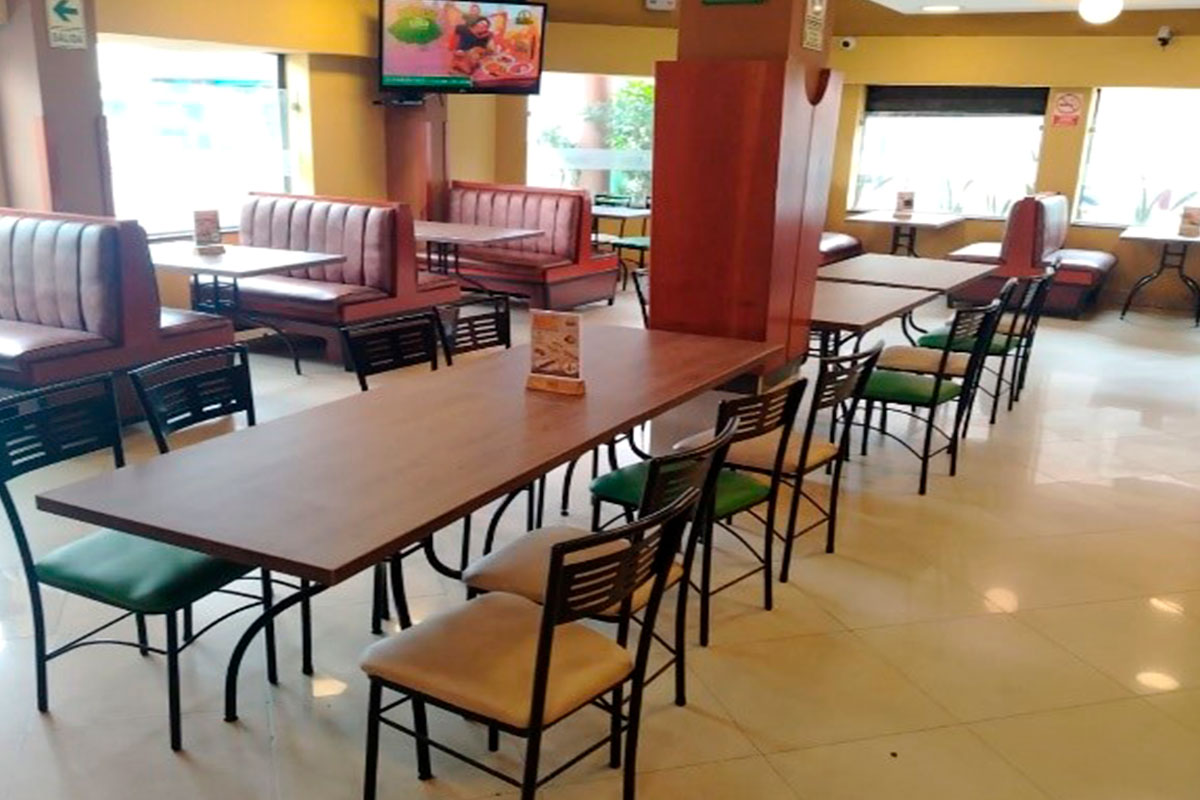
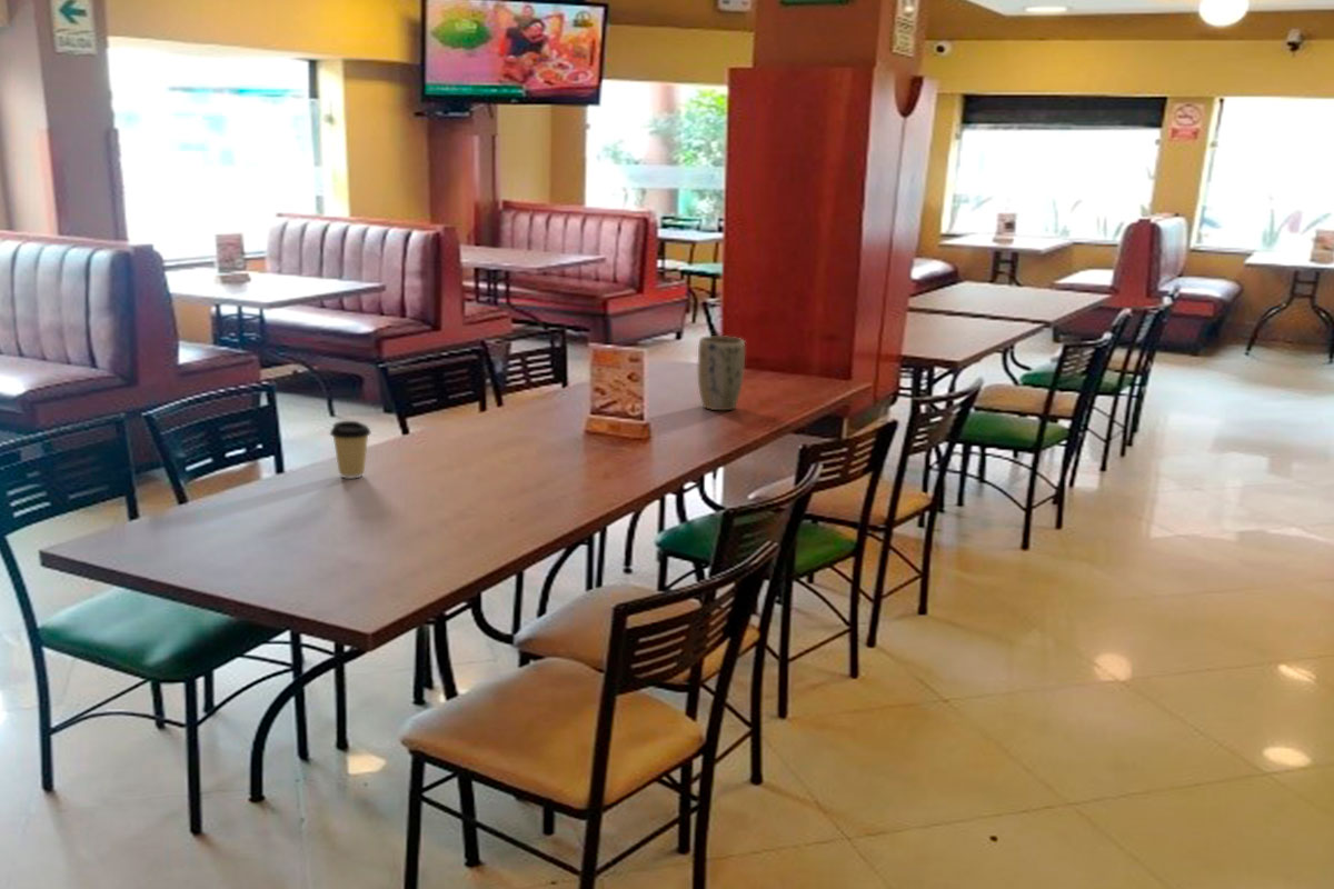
+ coffee cup (350, 450)
+ plant pot (720, 373)
